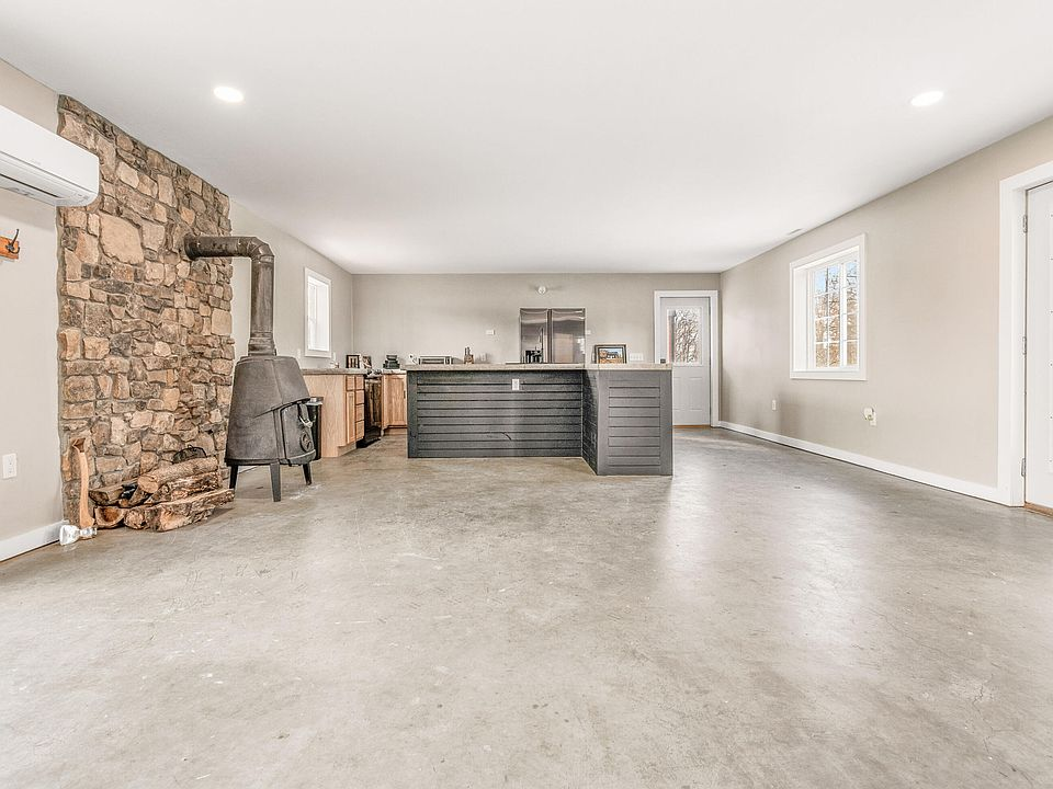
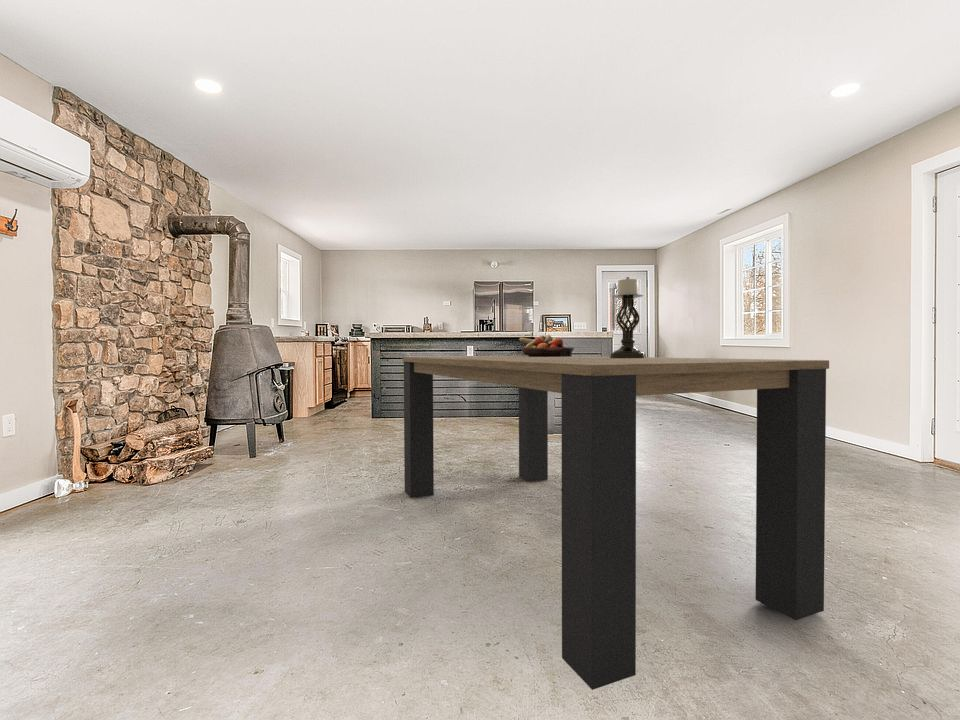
+ dining table (547, 446)
+ fruit bowl (546, 345)
+ candle holder (627, 317)
